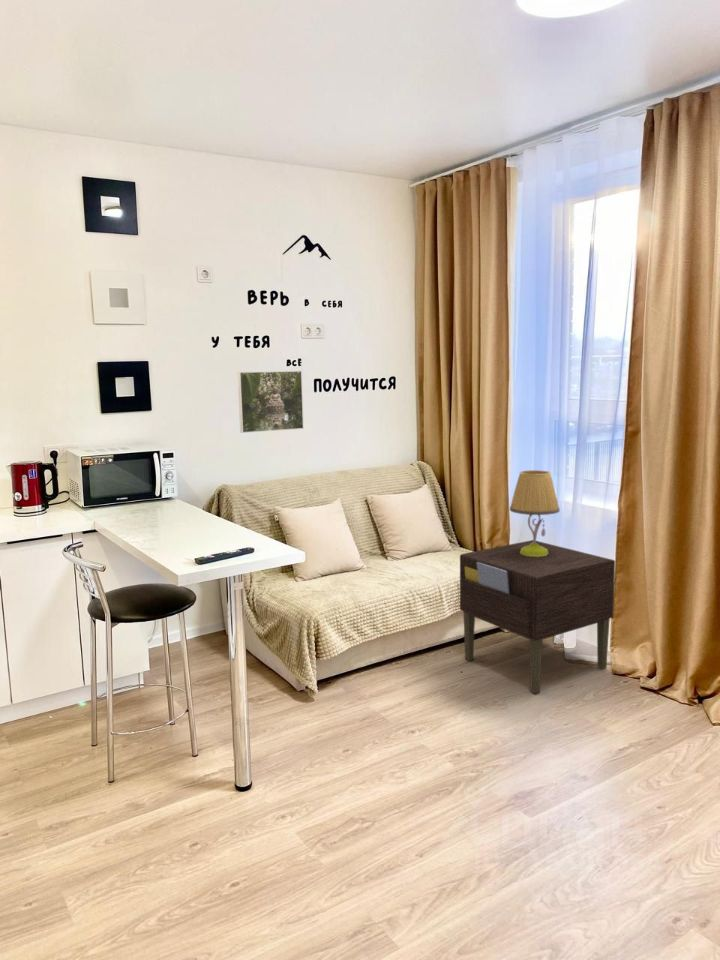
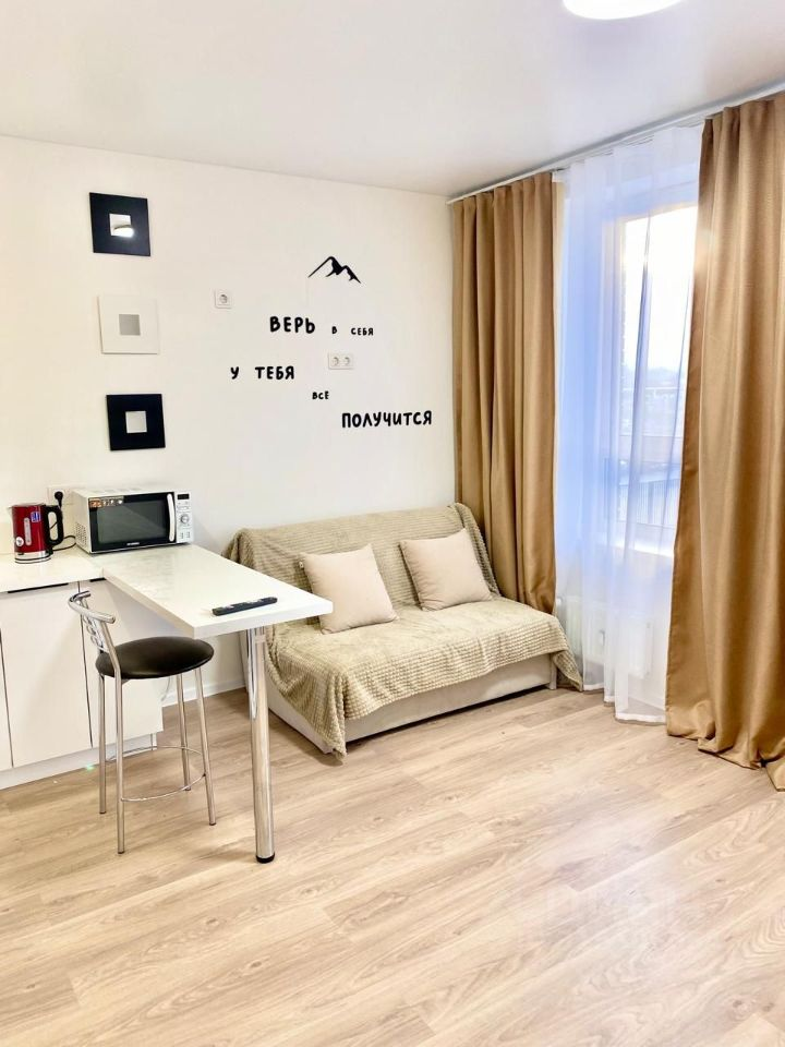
- nightstand (531, 611)
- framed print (271, 401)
- table lamp (534, 512)
